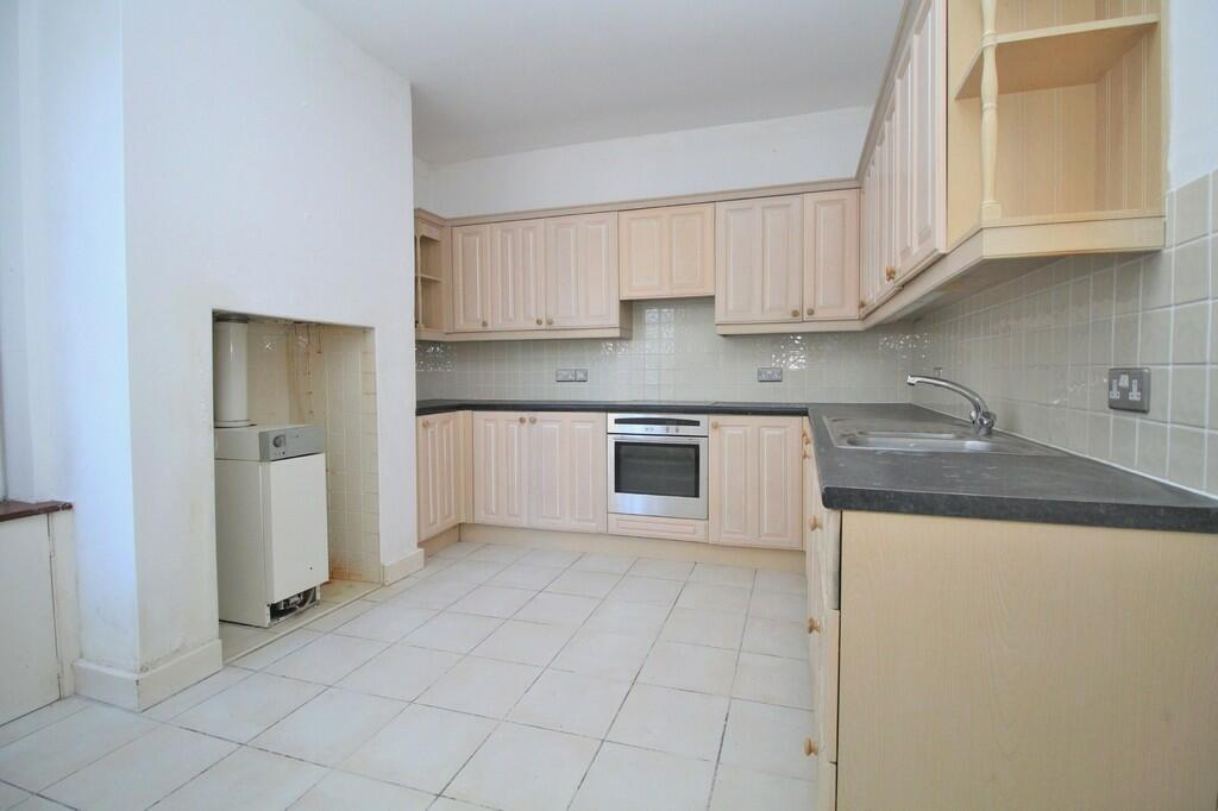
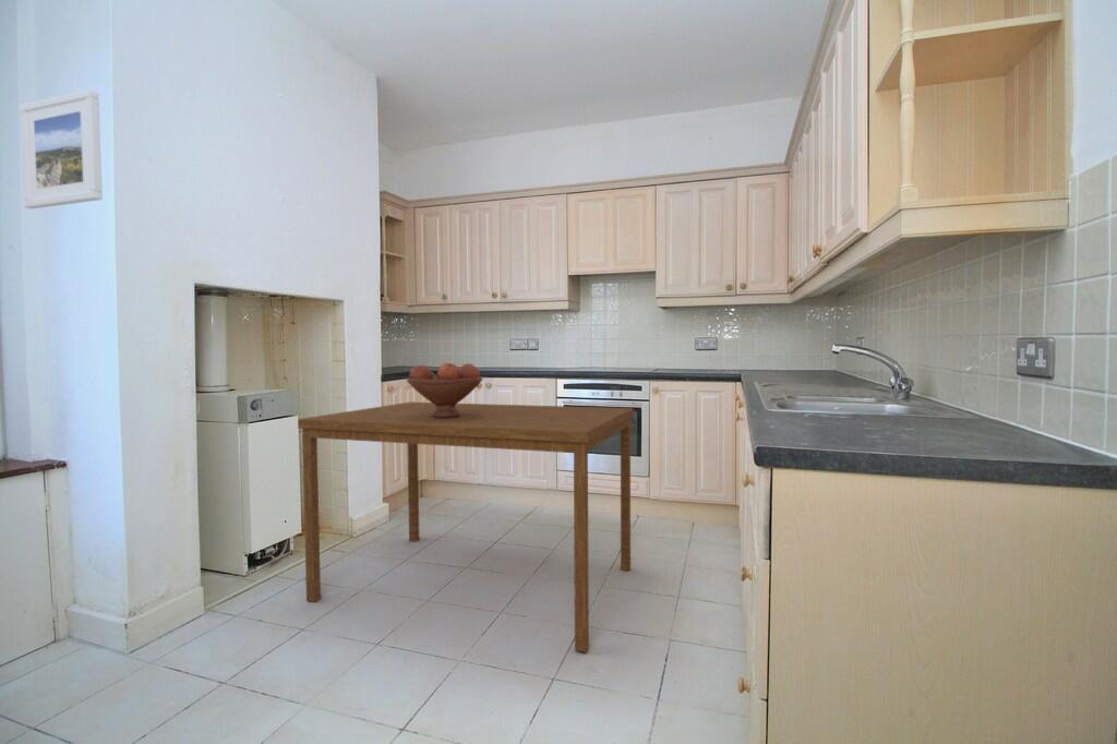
+ fruit bowl (445, 389)
+ dining table (483, 447)
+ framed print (60, 151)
